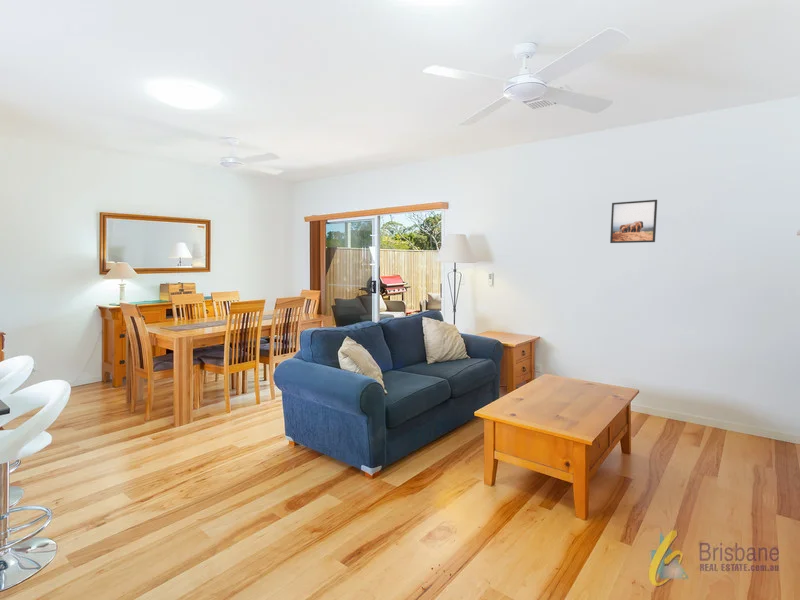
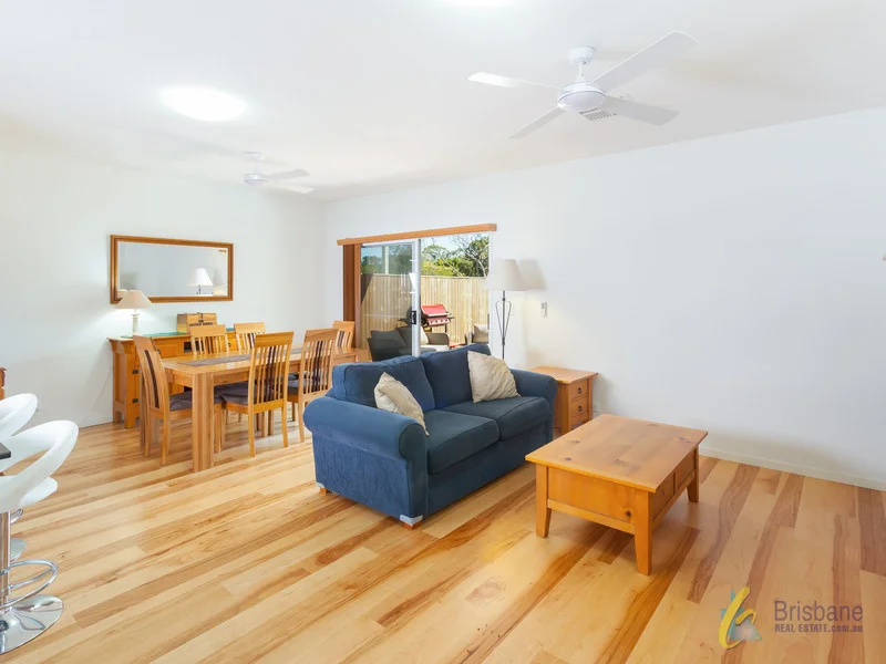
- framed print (633, 222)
